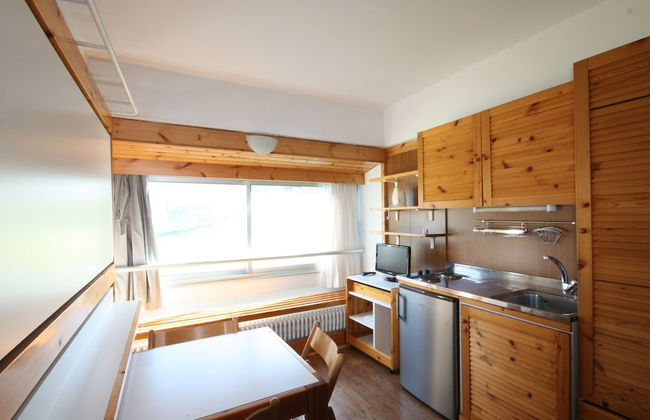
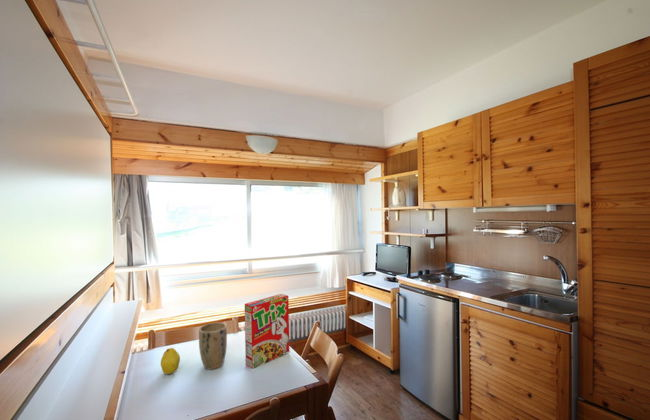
+ cereal box (267, 329)
+ plant pot (213, 346)
+ fruit (170, 360)
